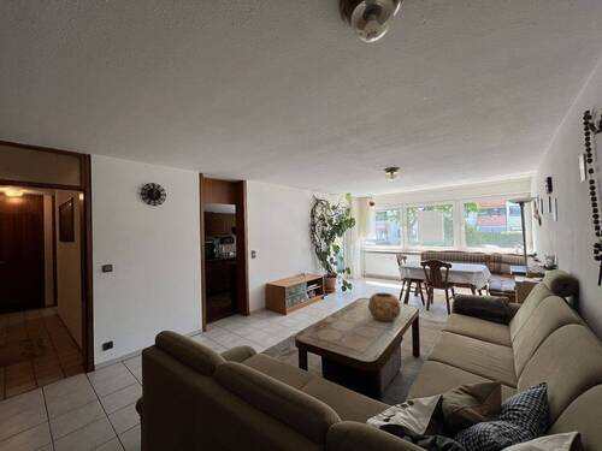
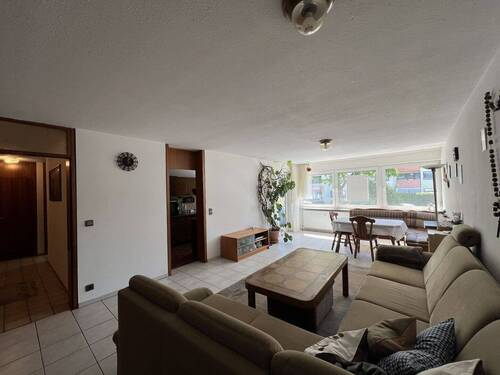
- decorative bowl (384, 307)
